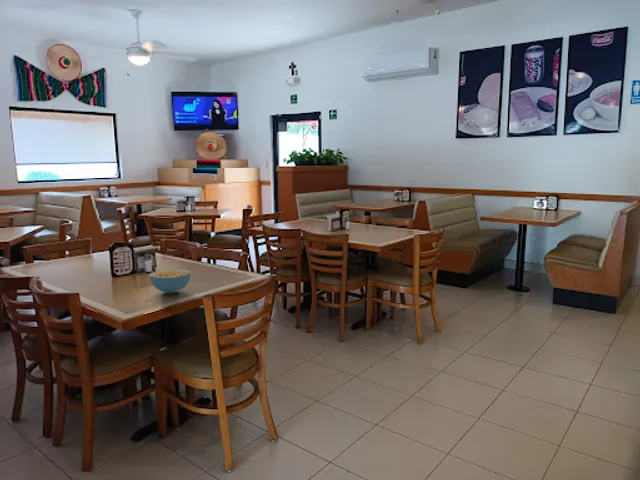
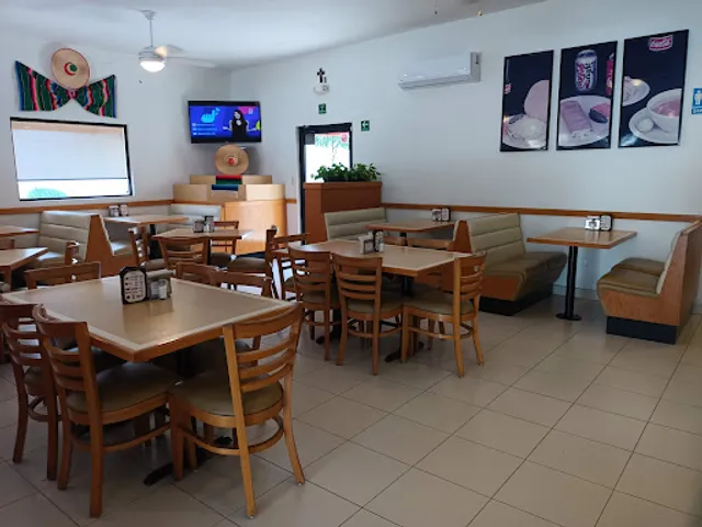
- cereal bowl (170, 282)
